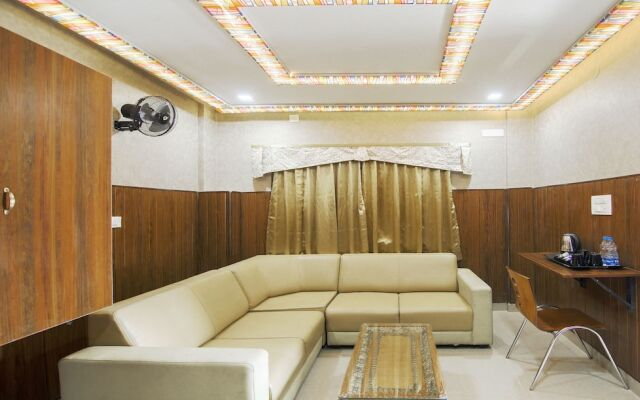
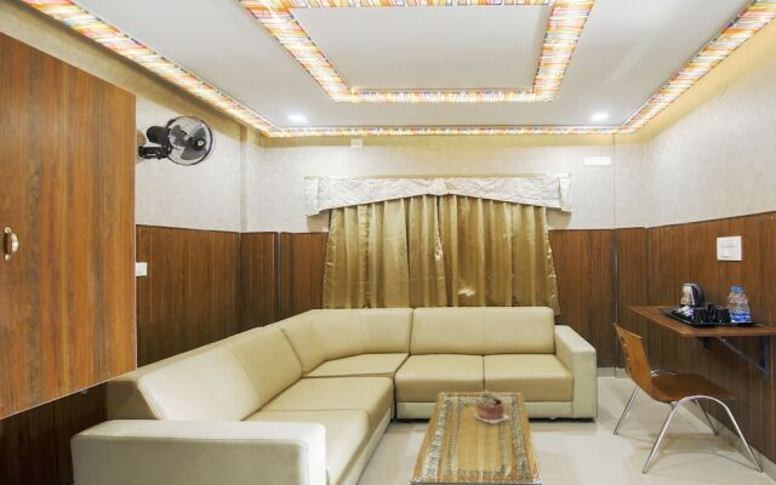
+ succulent plant (490, 405)
